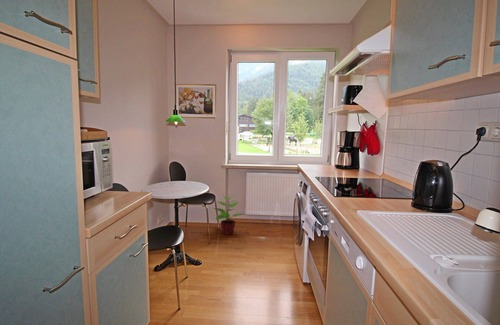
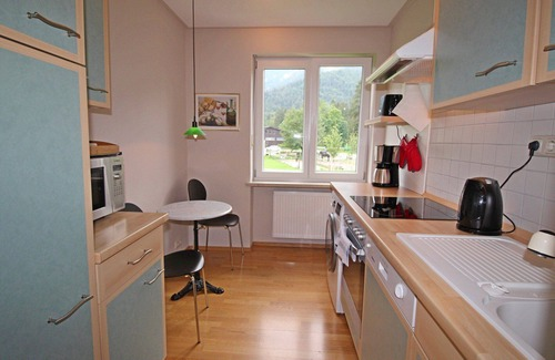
- potted plant (228, 213)
